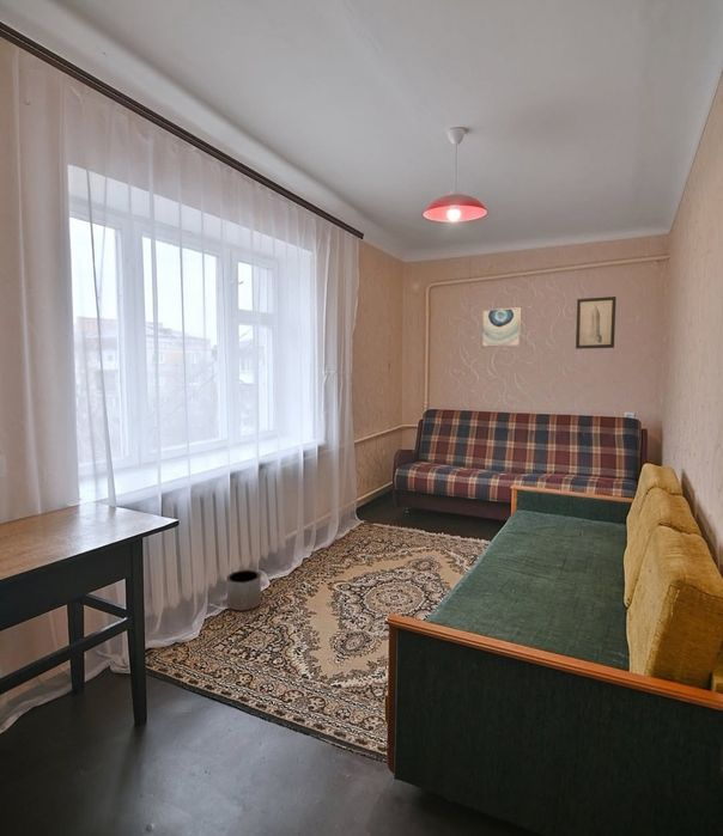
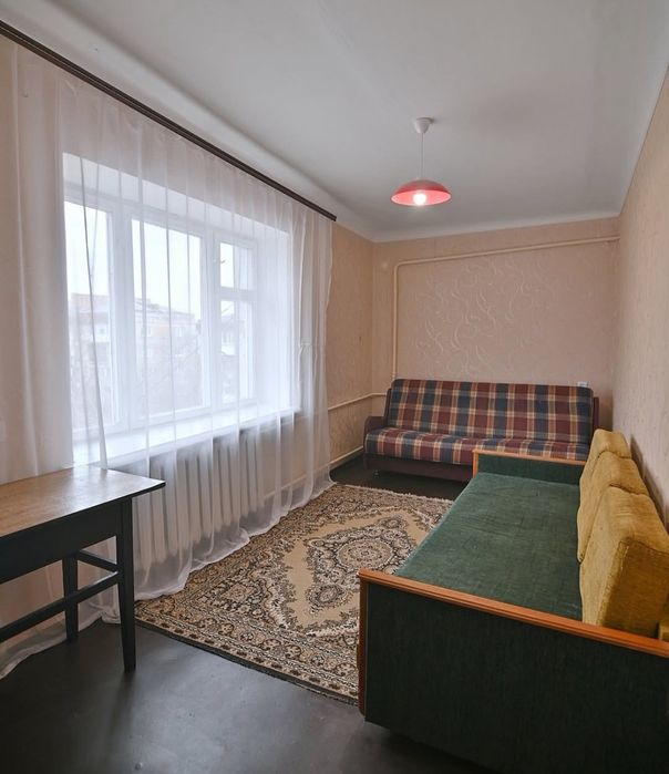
- planter (243, 590)
- wall art (595, 323)
- wall art (500, 328)
